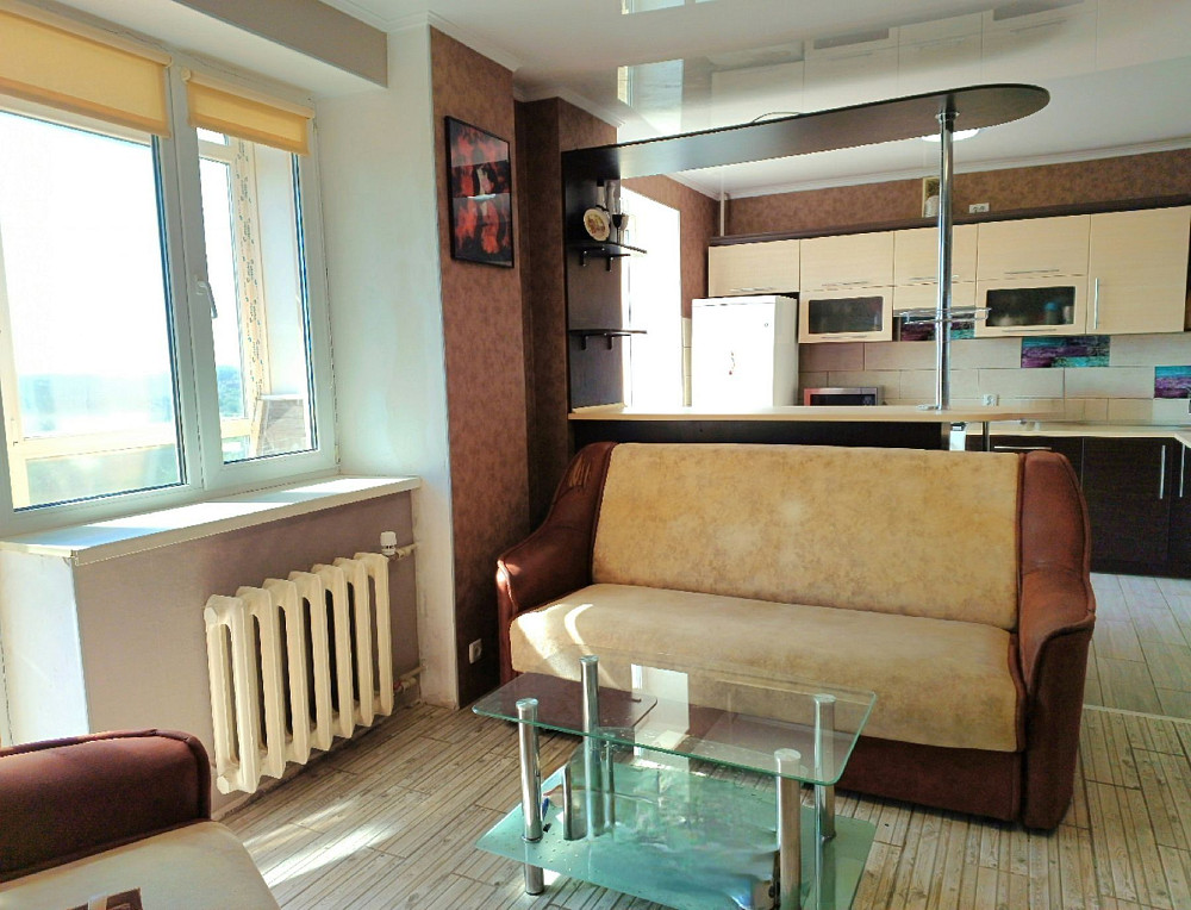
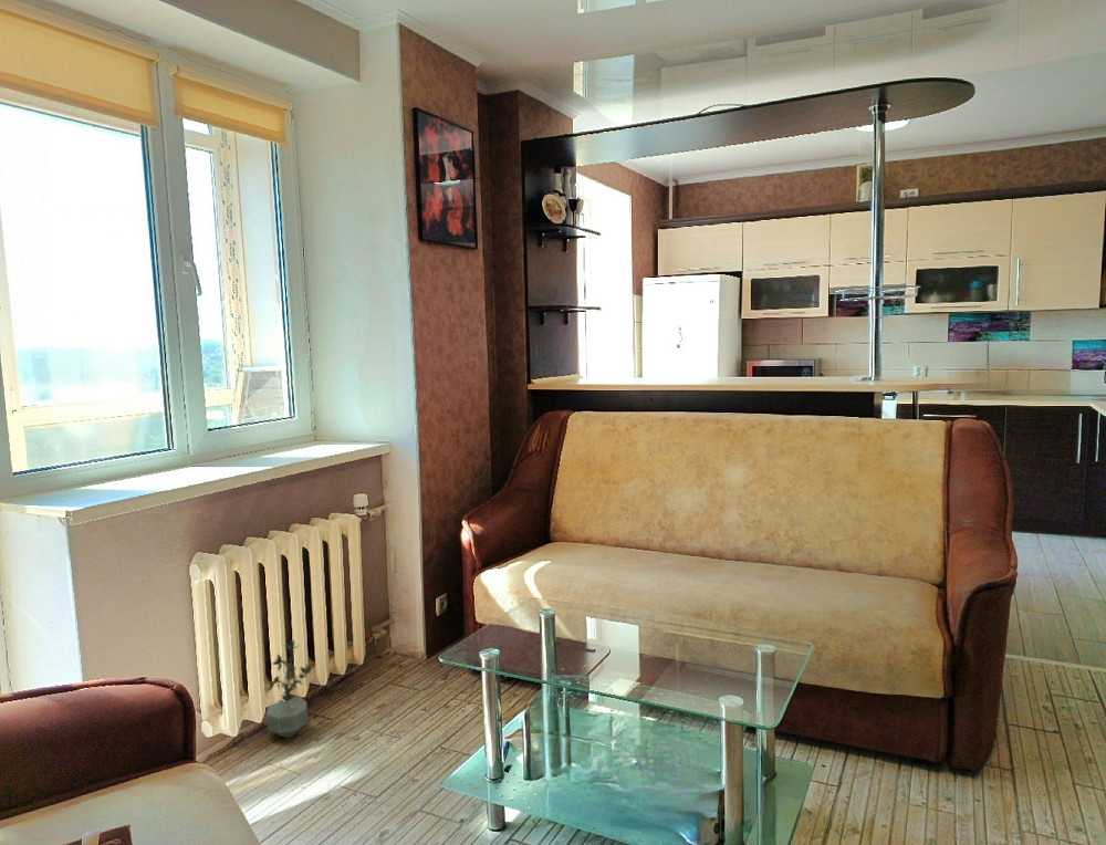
+ potted plant (290, 687)
